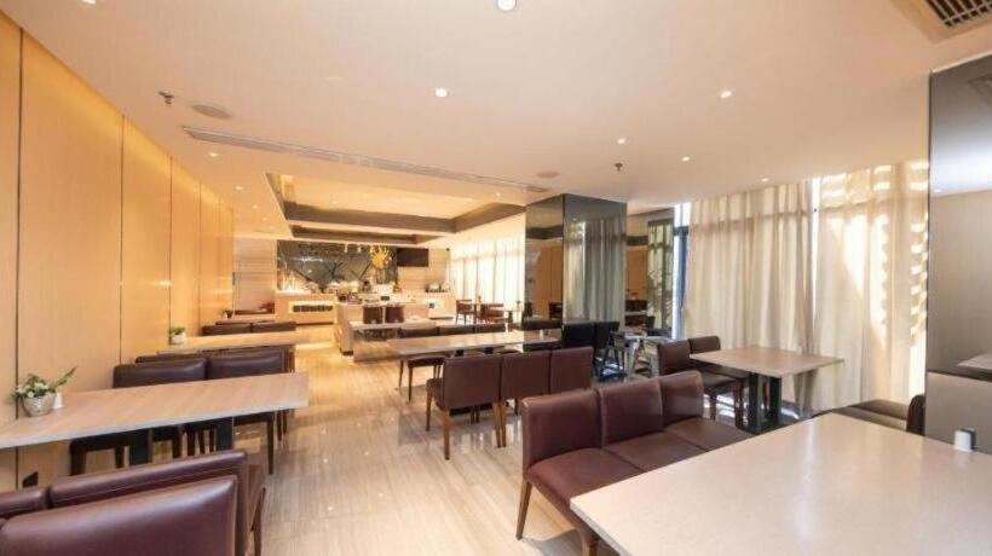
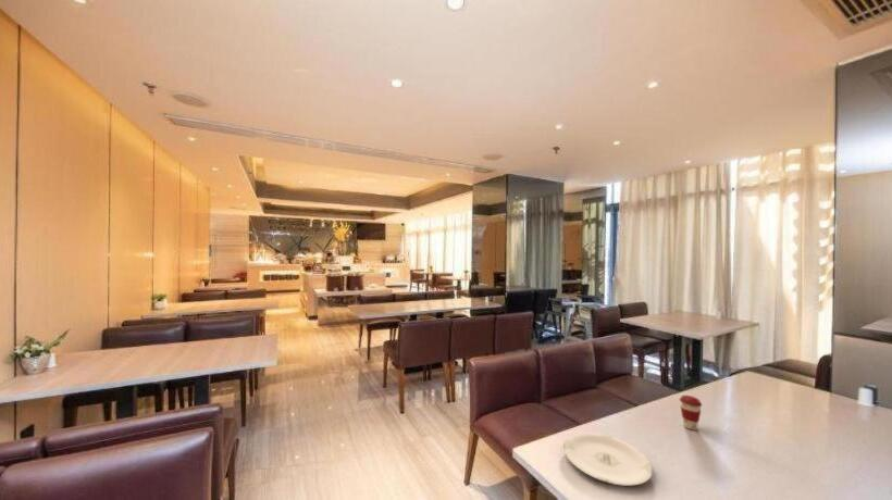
+ coffee cup (690, 412)
+ plate (605, 459)
